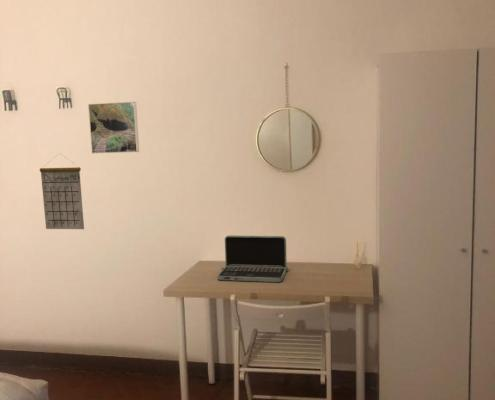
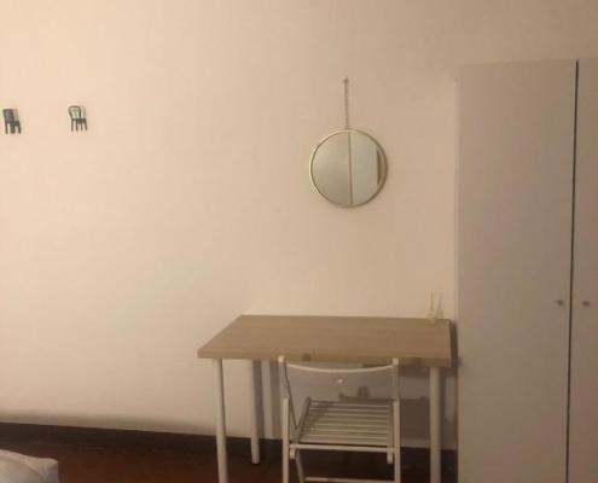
- laptop (250, 256)
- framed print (113, 128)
- calendar (61, 191)
